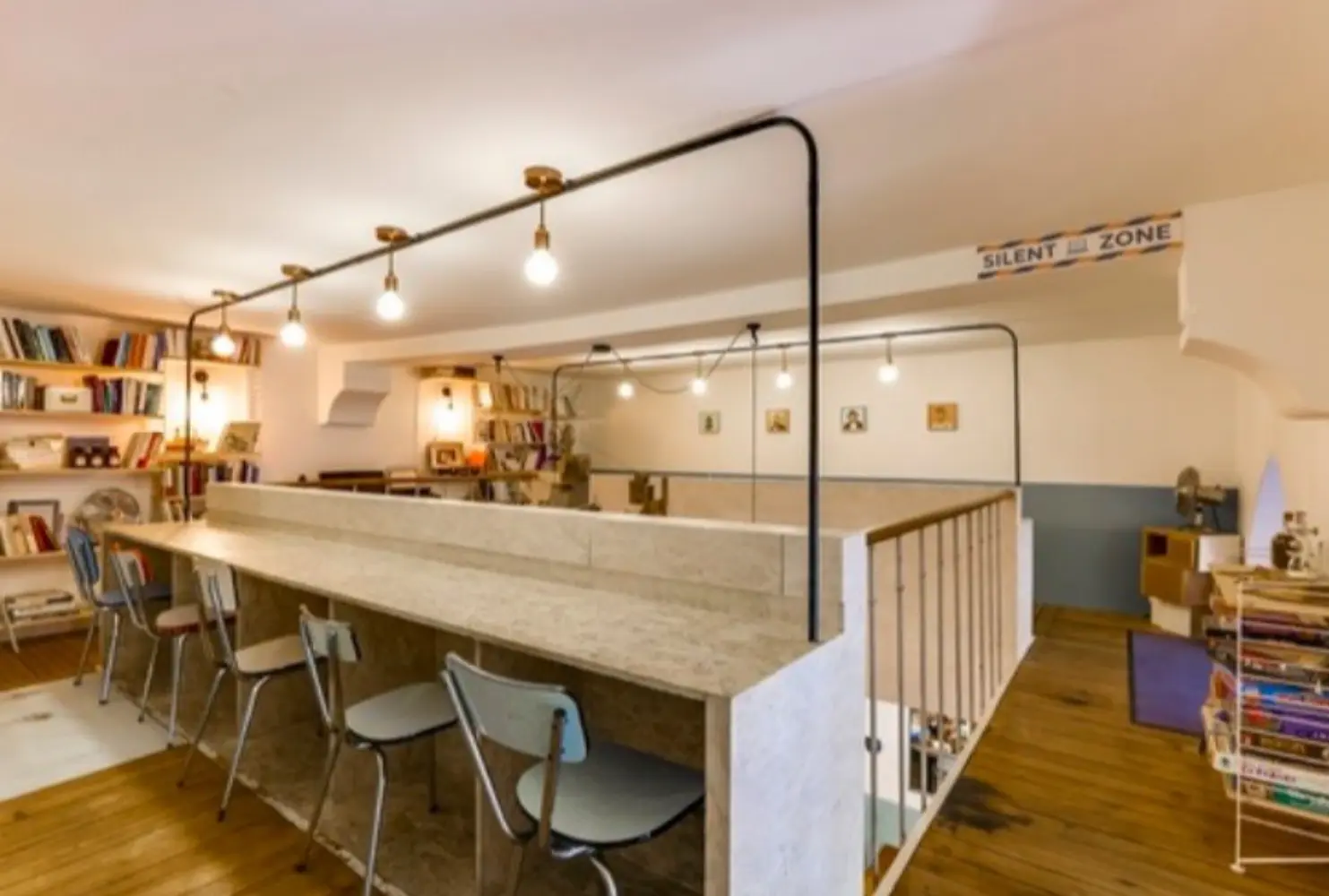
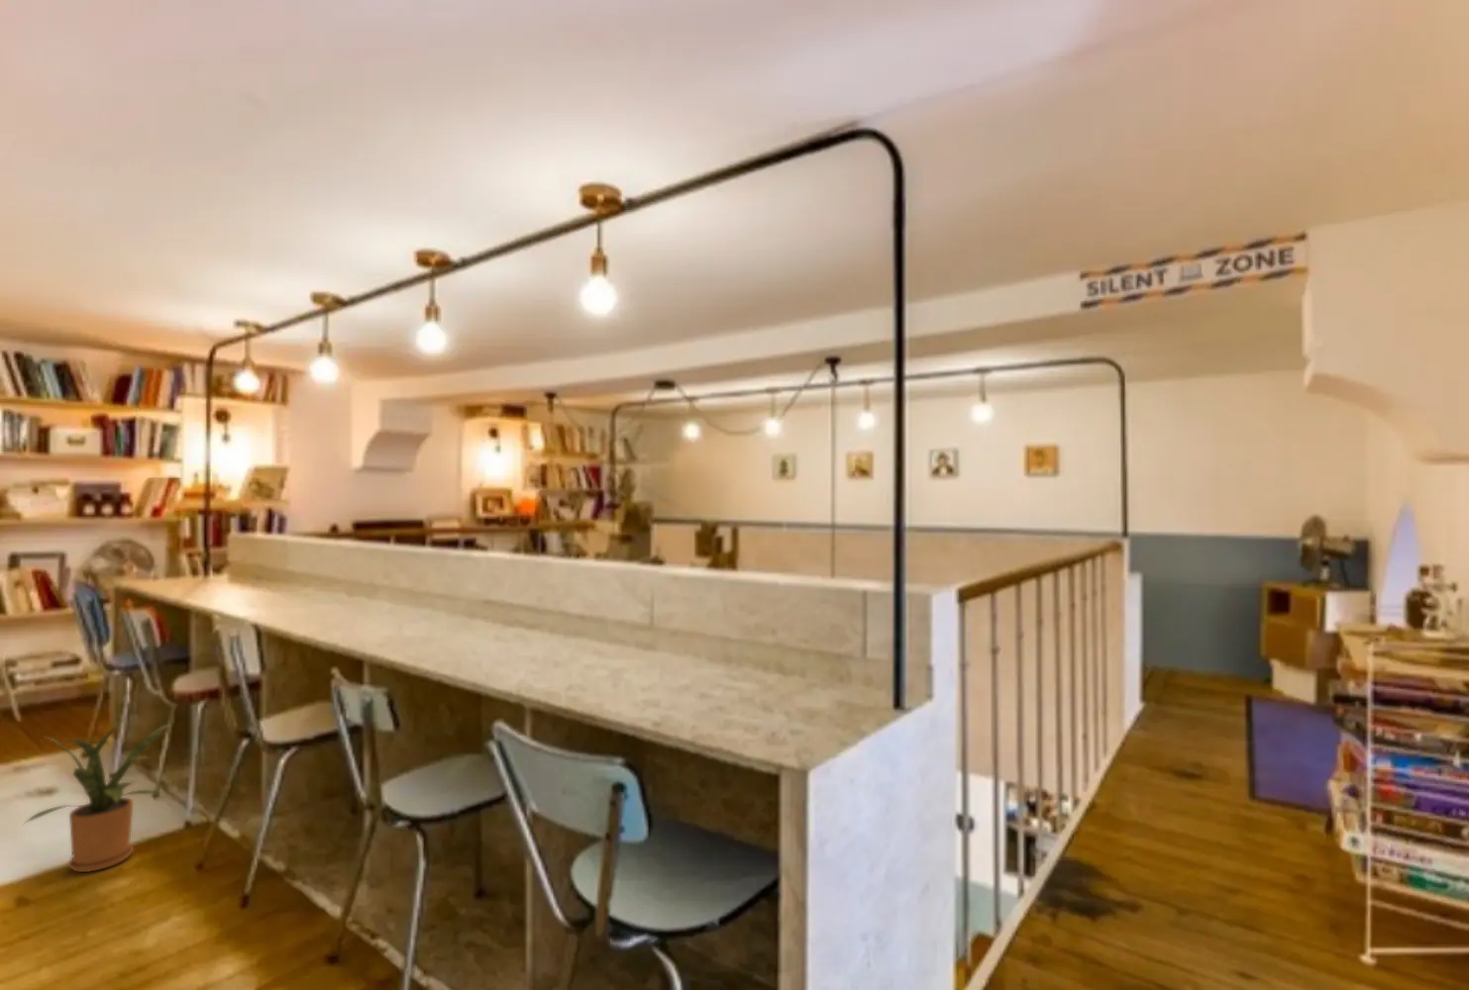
+ house plant (108, 793)
